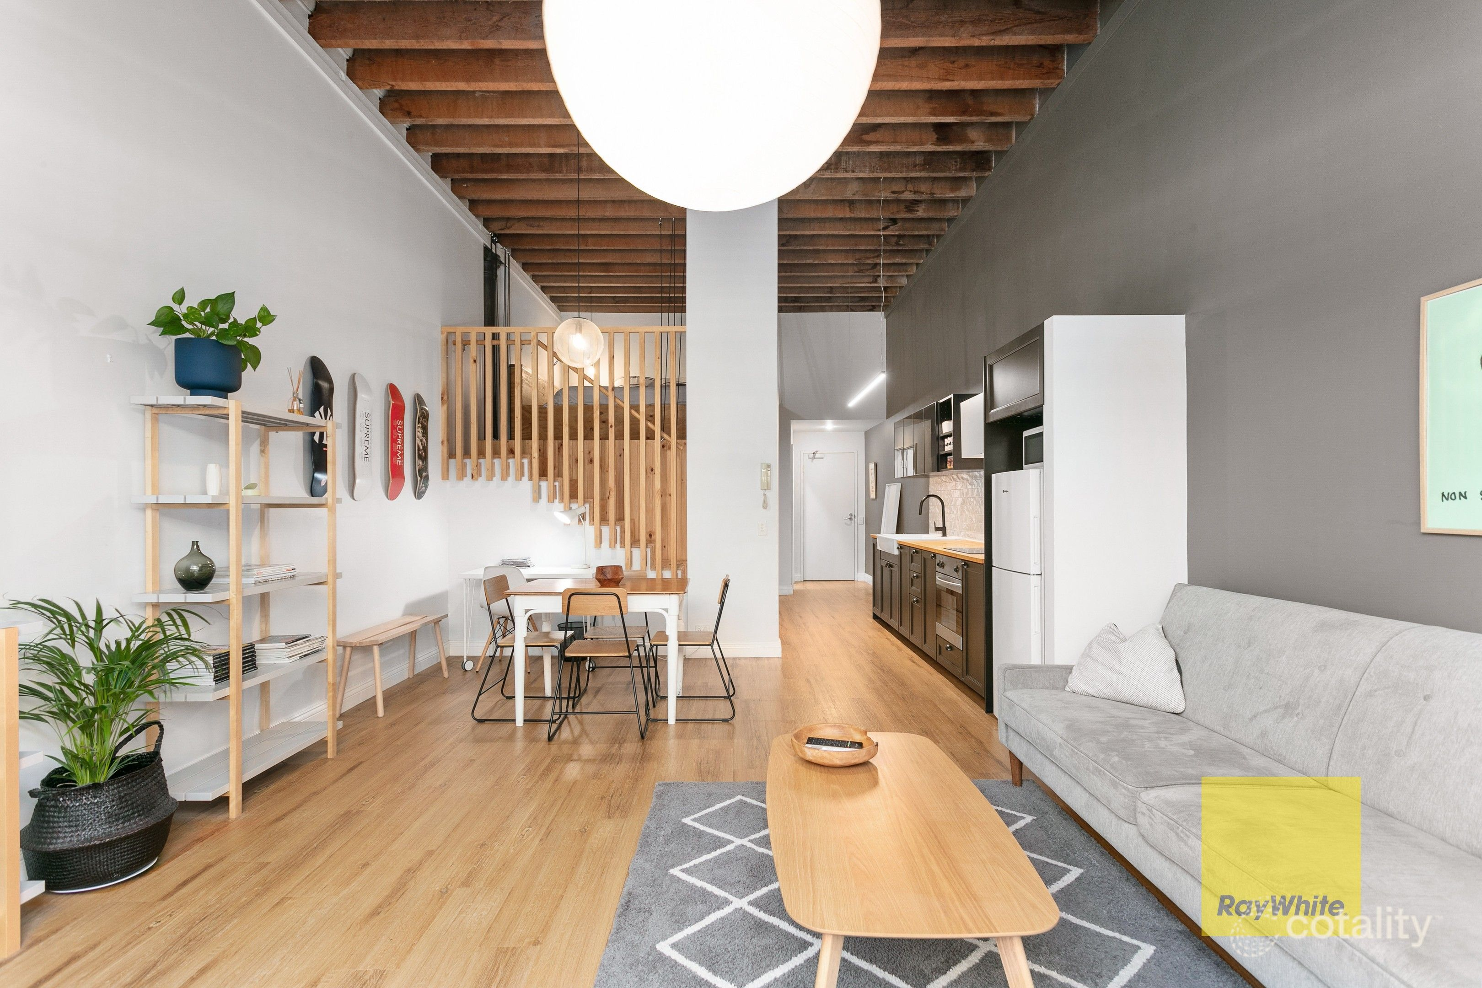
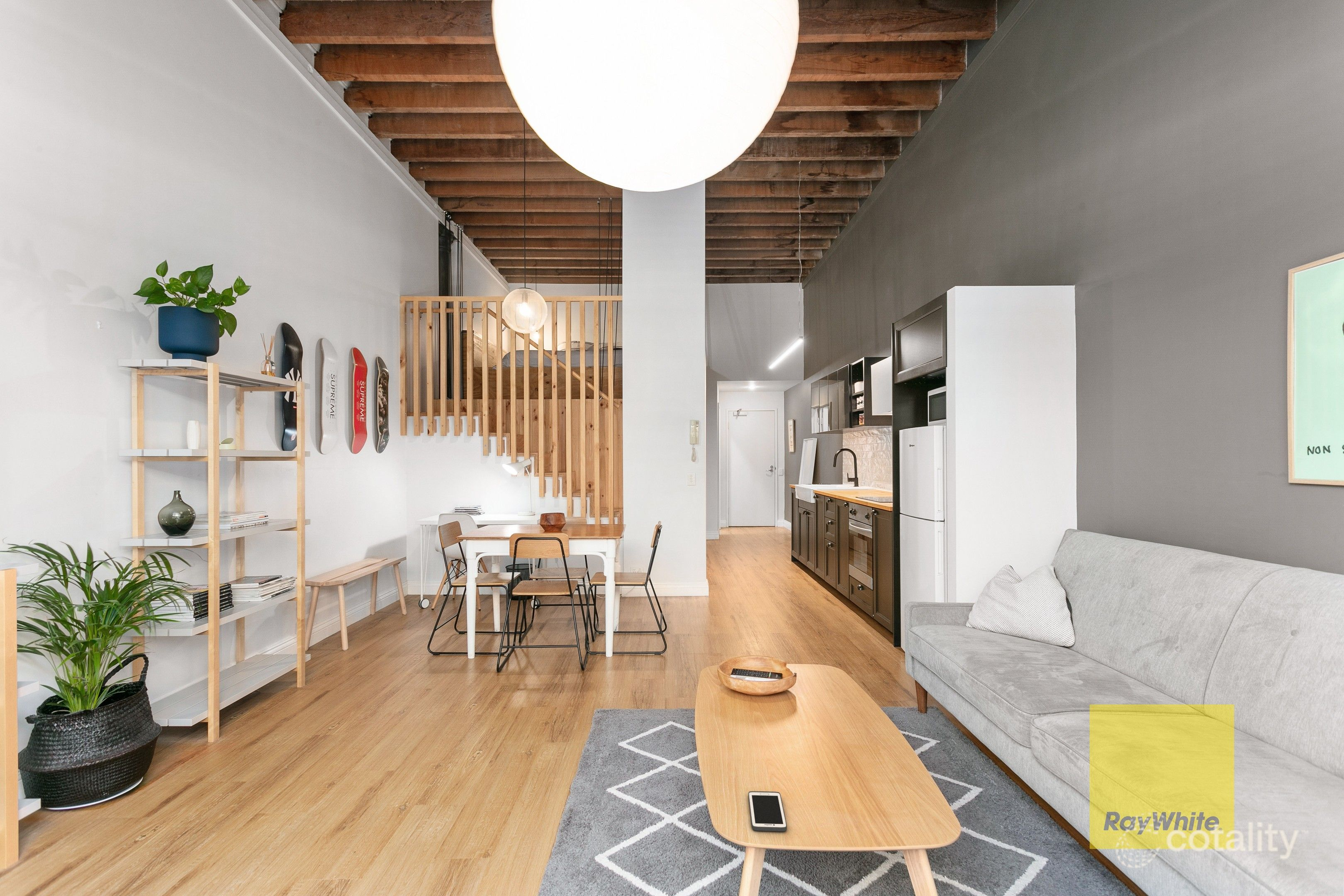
+ cell phone (767, 811)
